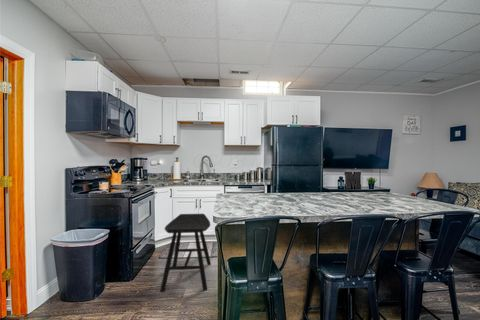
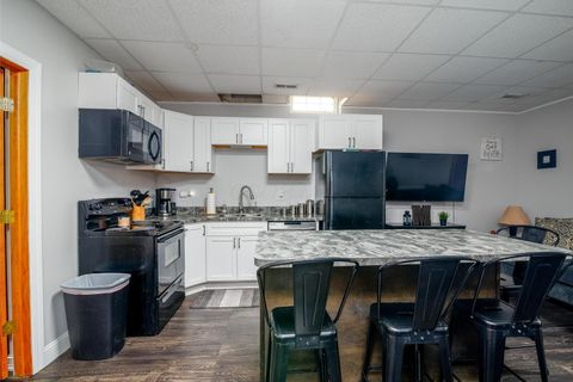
- stool (188, 249)
